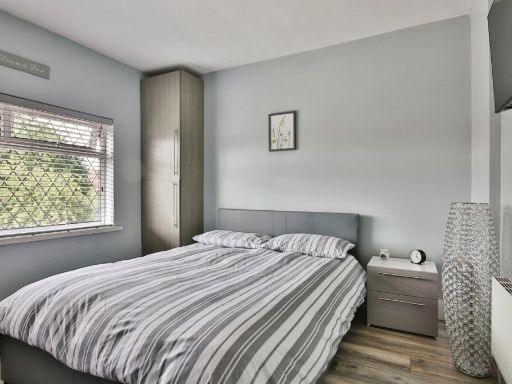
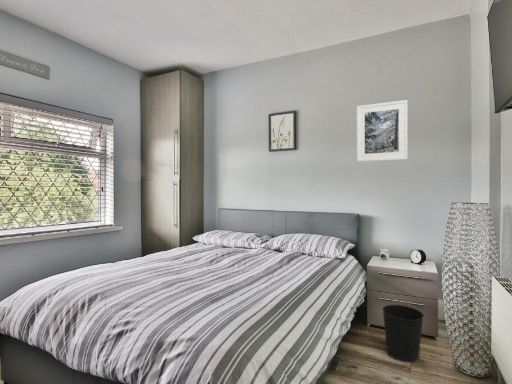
+ wastebasket (402, 333)
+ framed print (381, 131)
